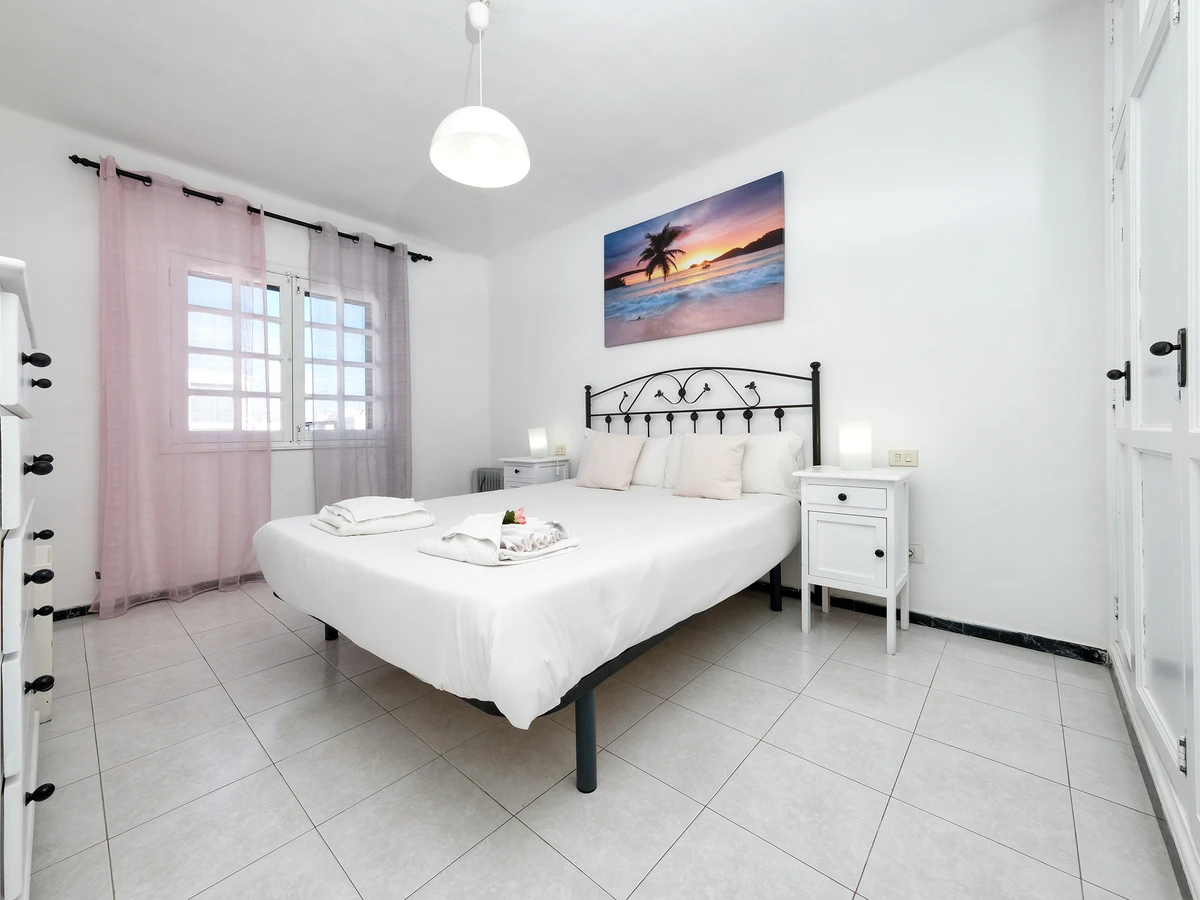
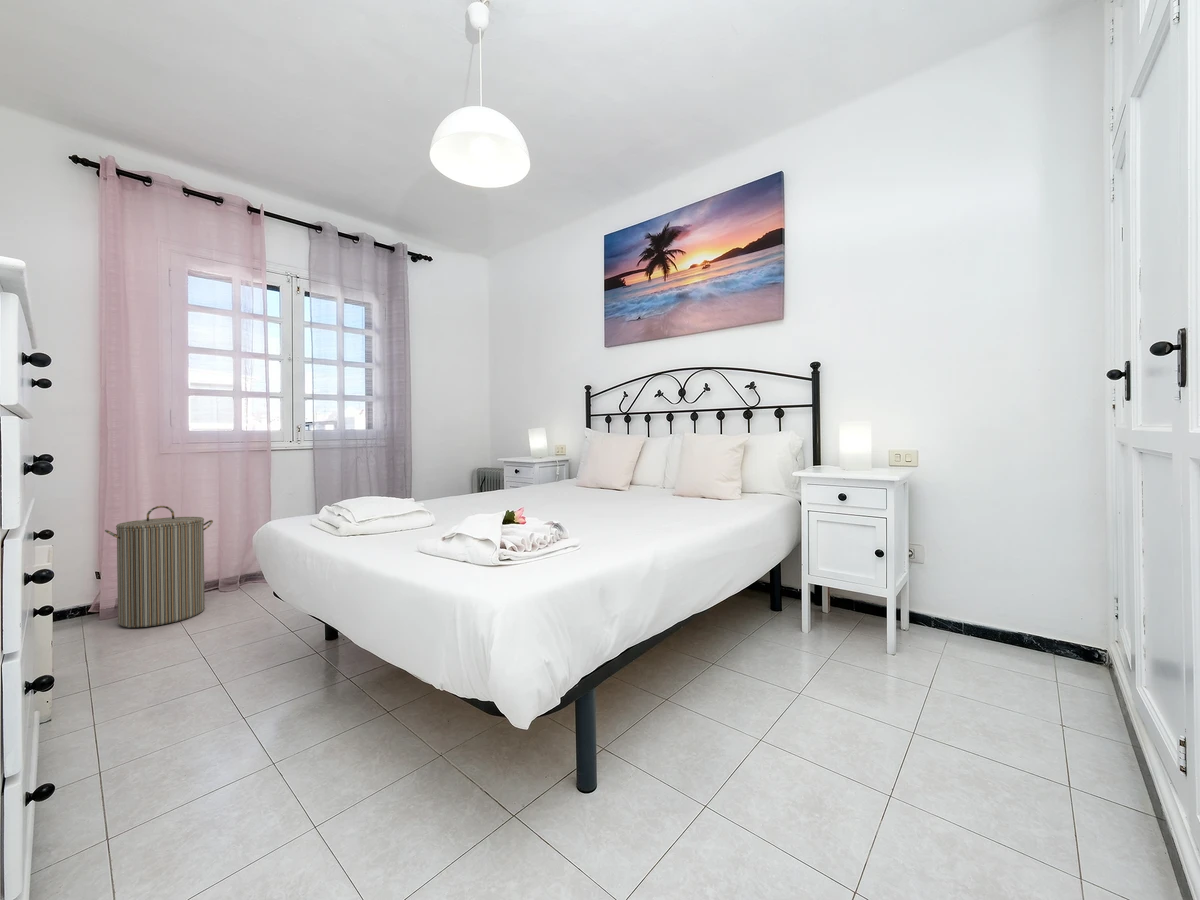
+ laundry hamper (162, 560)
